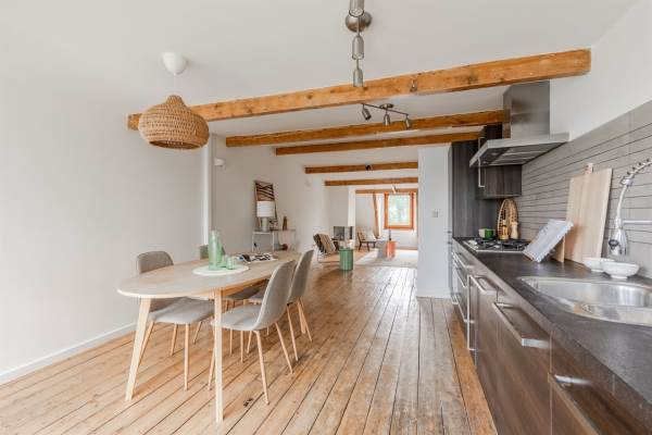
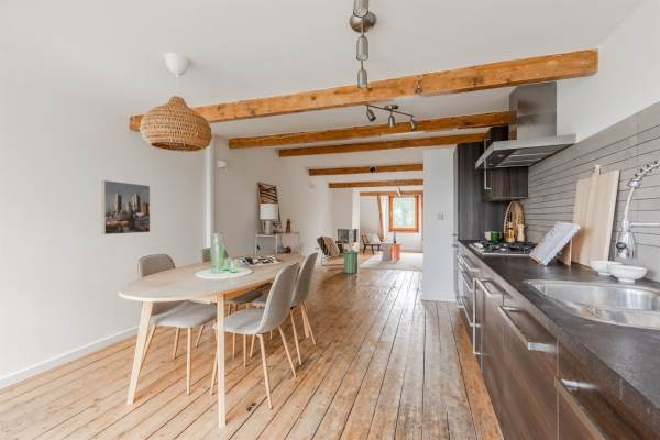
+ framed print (128, 208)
